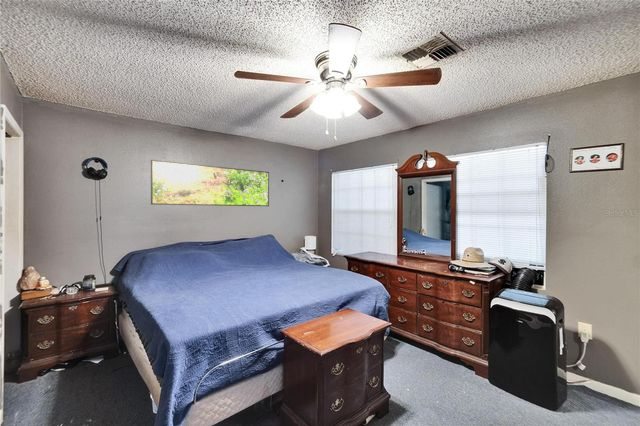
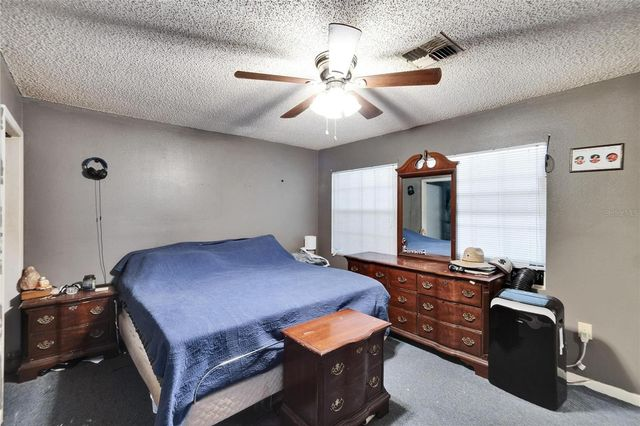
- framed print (217, 186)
